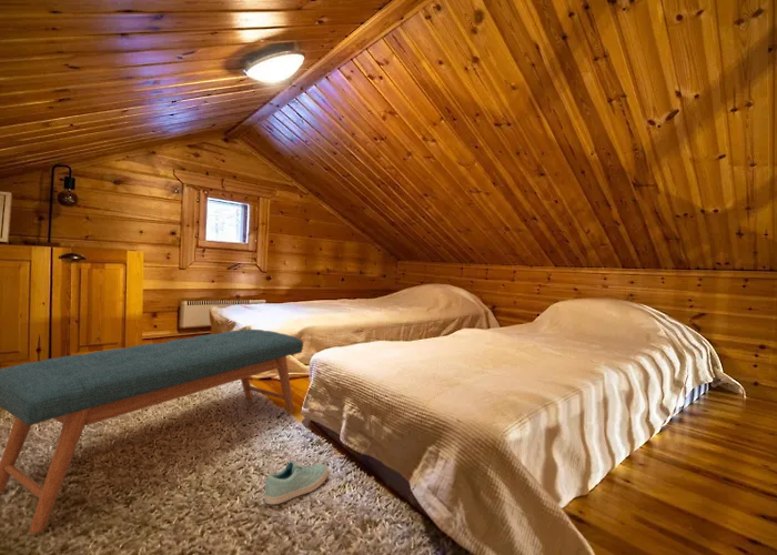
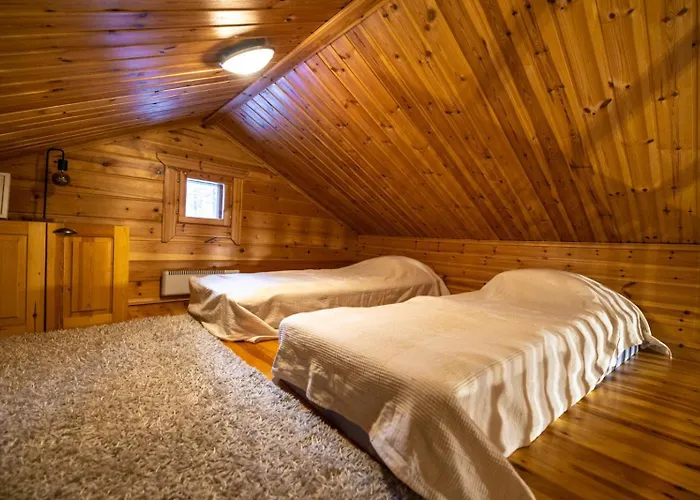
- sneaker (300, 474)
- bench (180, 393)
